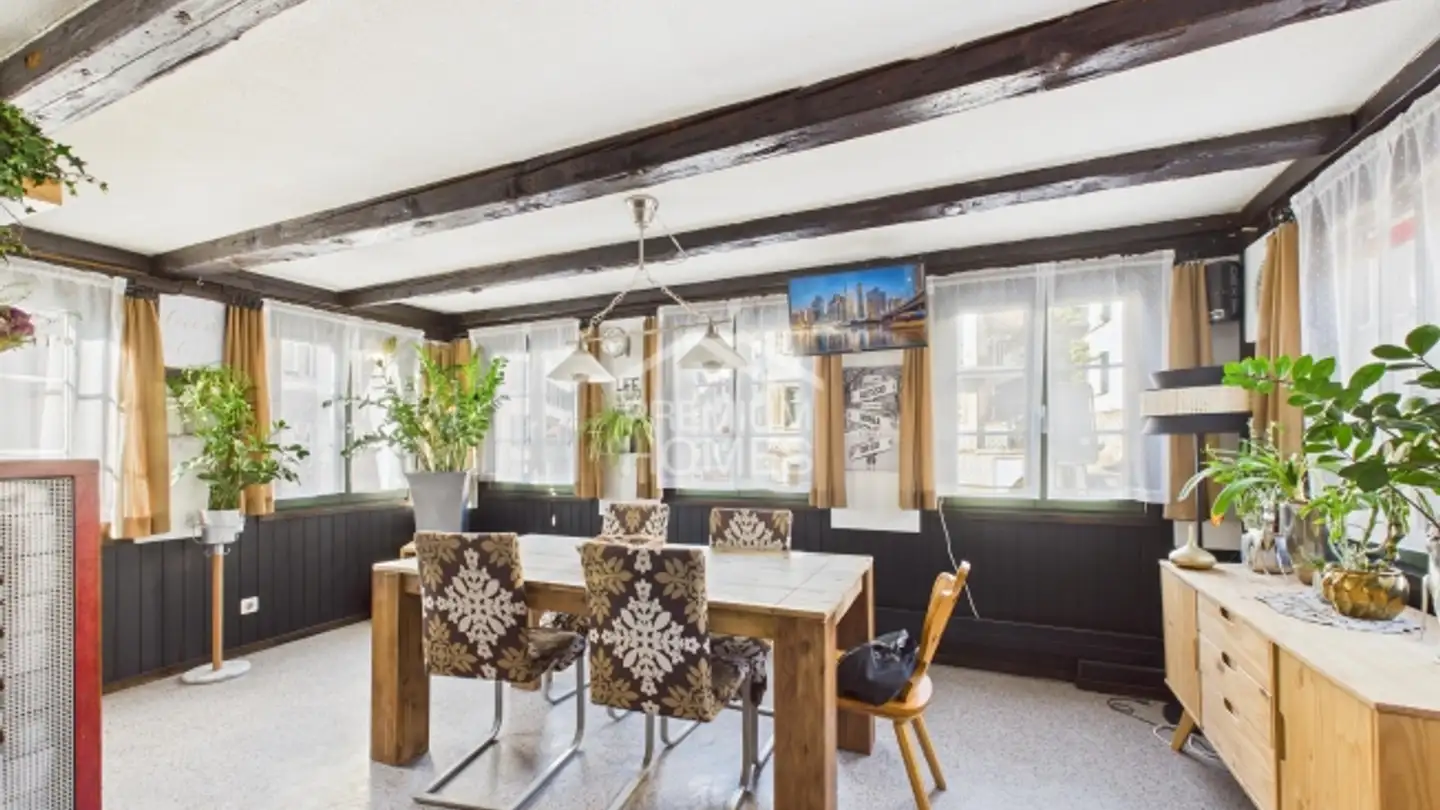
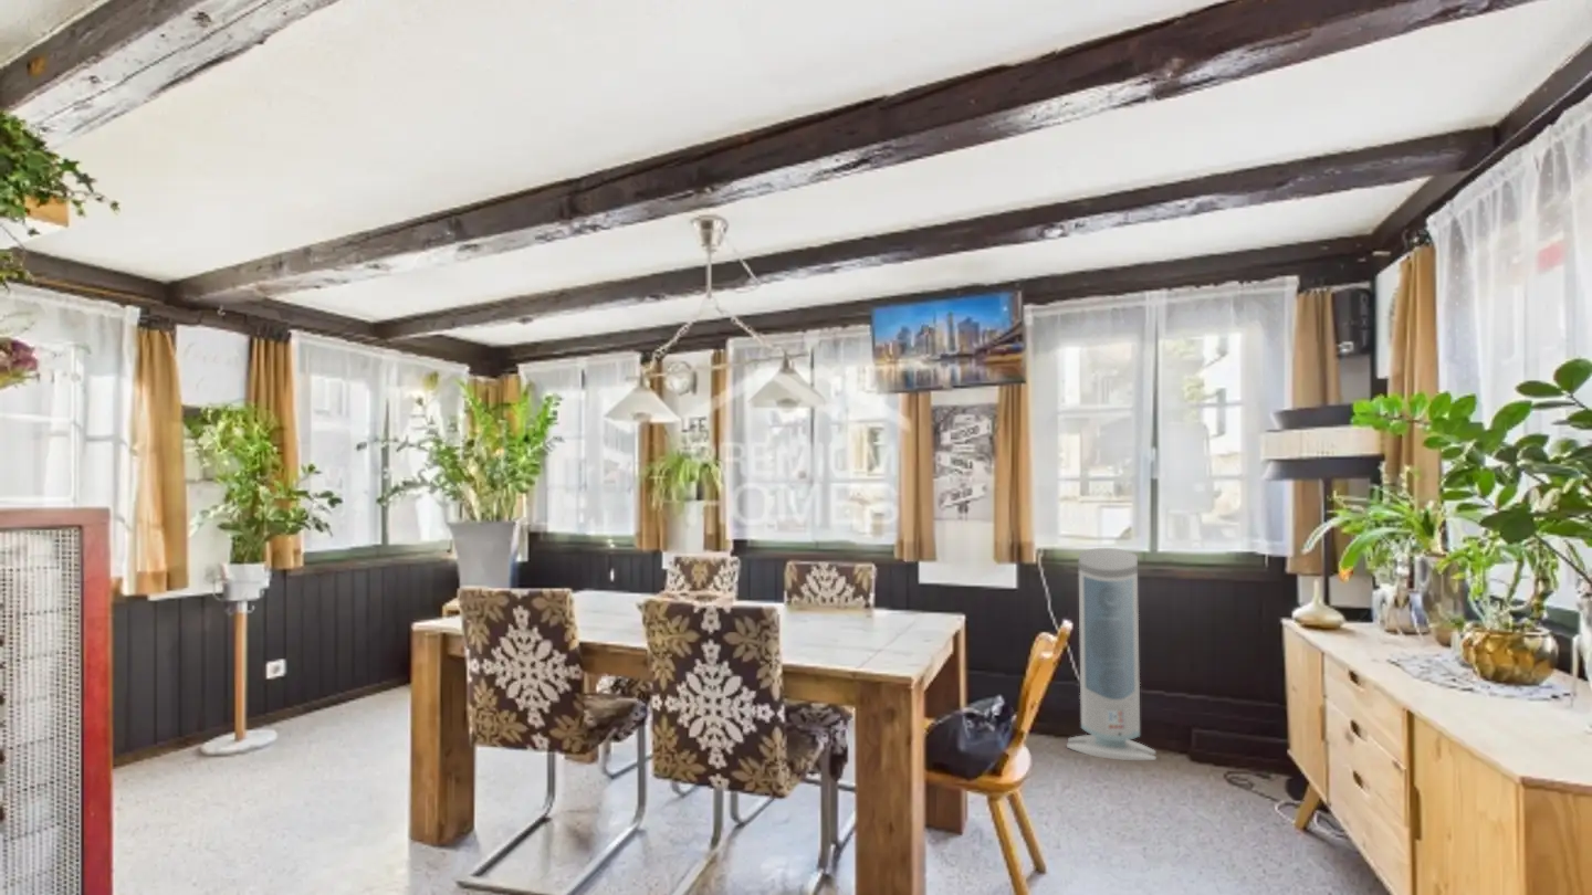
+ air purifier (1109, 649)
